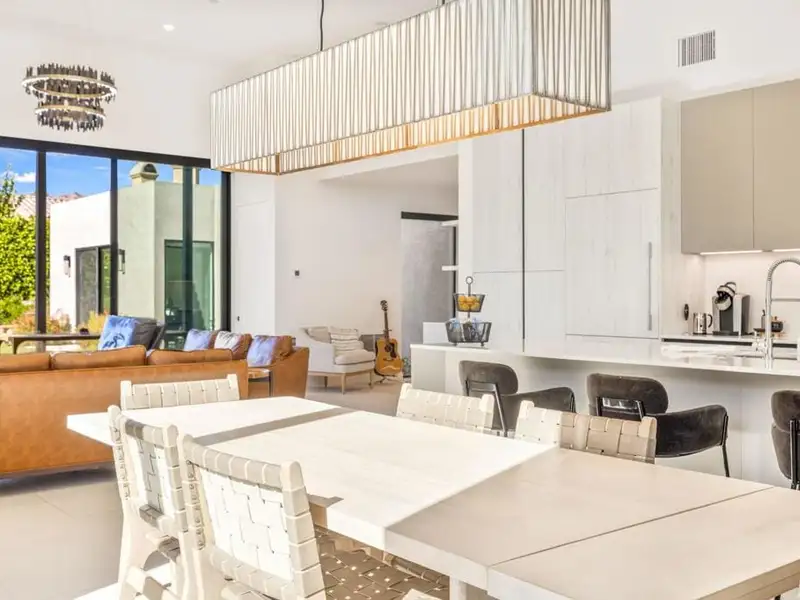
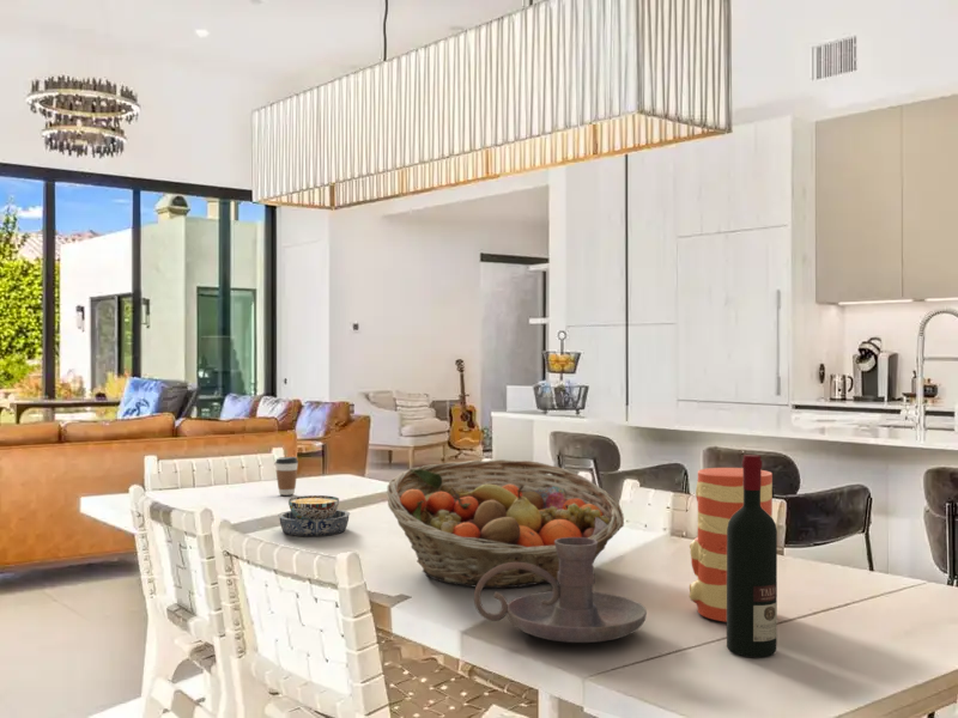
+ vase (726, 541)
+ candle holder (559, 586)
+ alcohol (751, 553)
+ fruit basket (504, 519)
+ bowl (314, 515)
+ coffee cup (286, 475)
